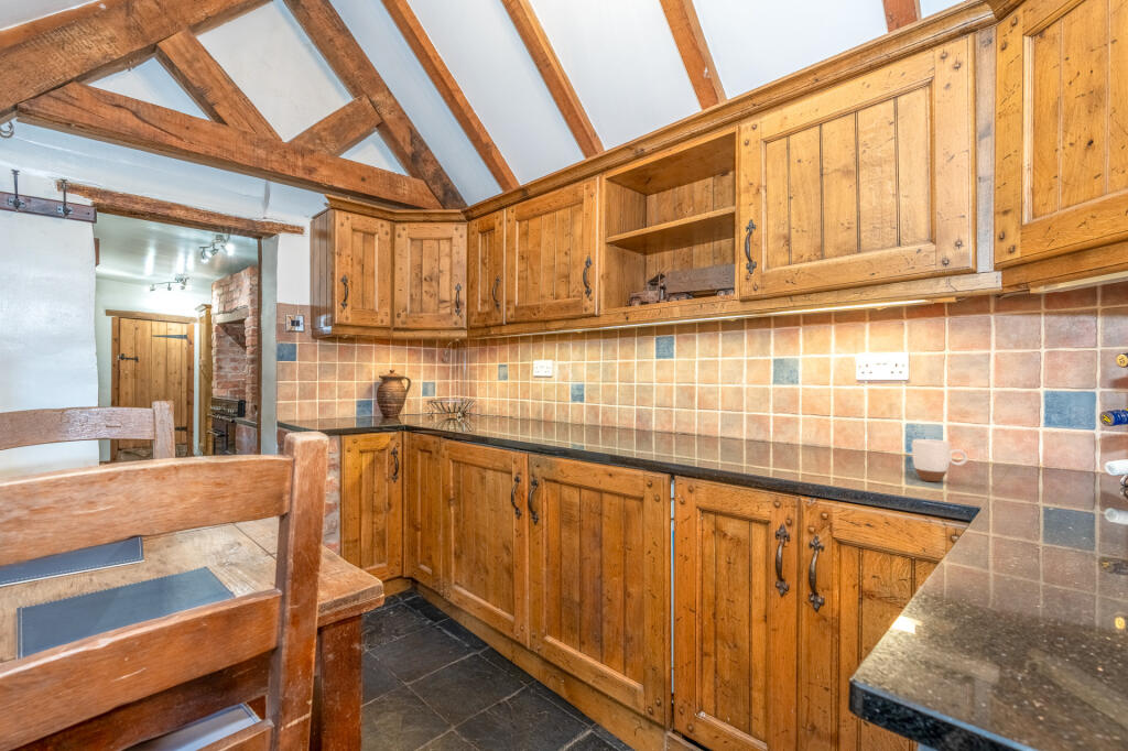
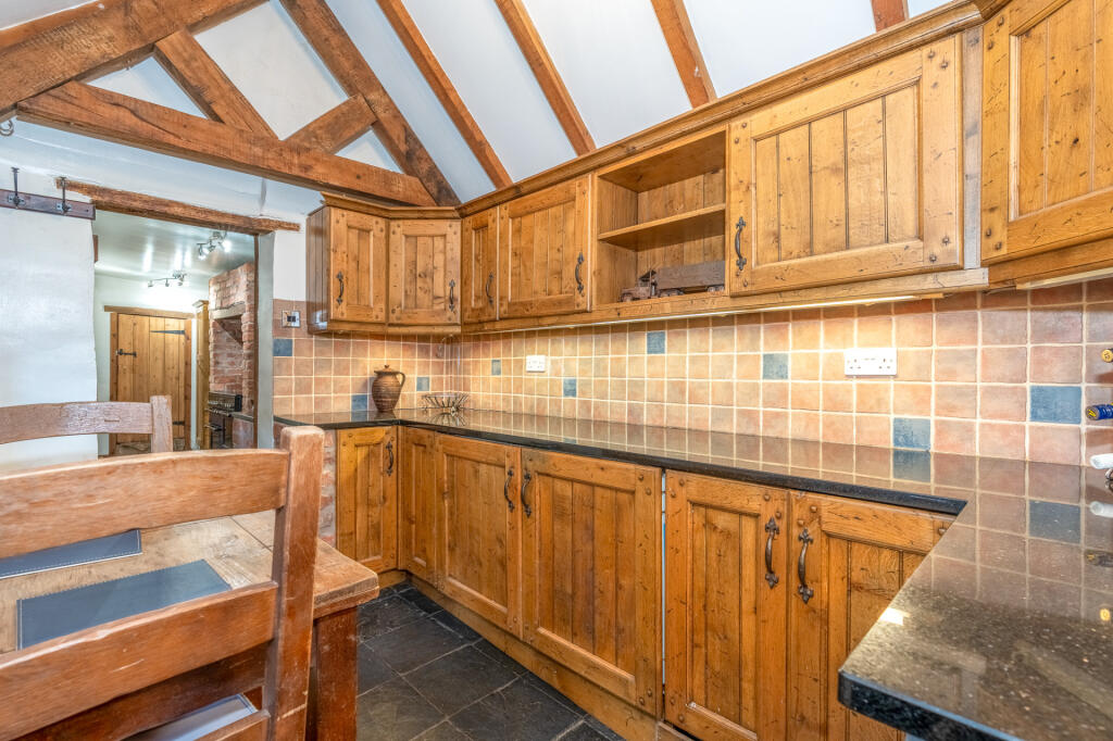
- mug (939, 460)
